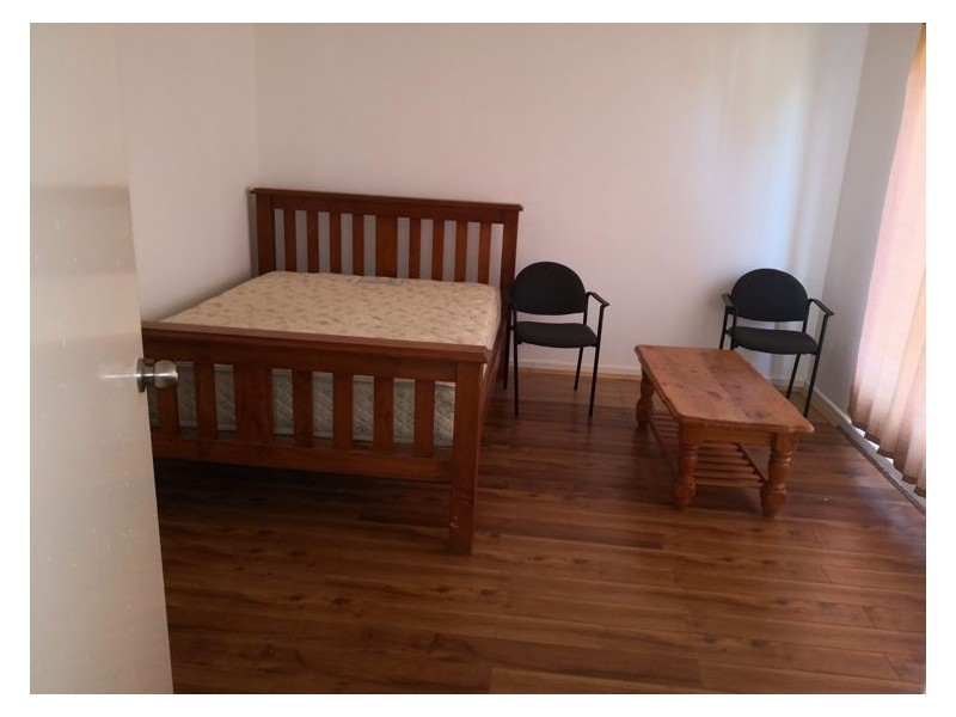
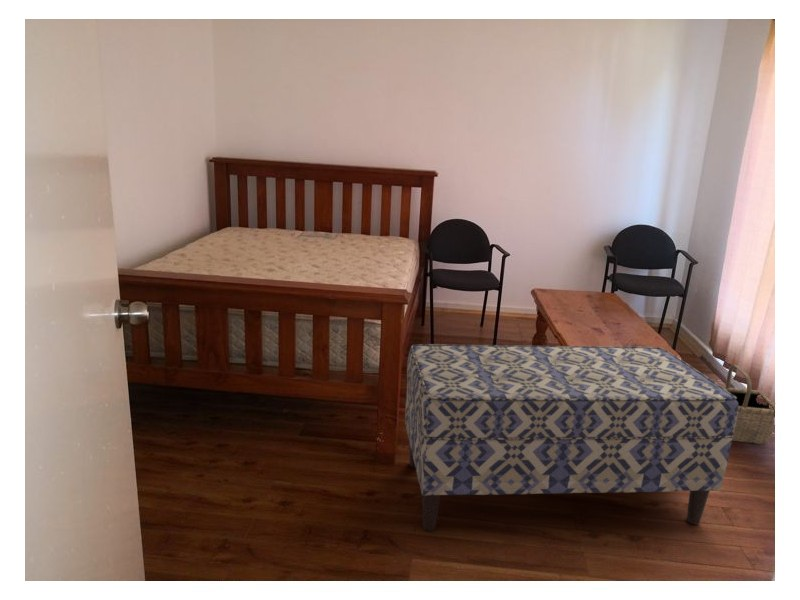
+ bench (553, 431)
+ basket (735, 399)
